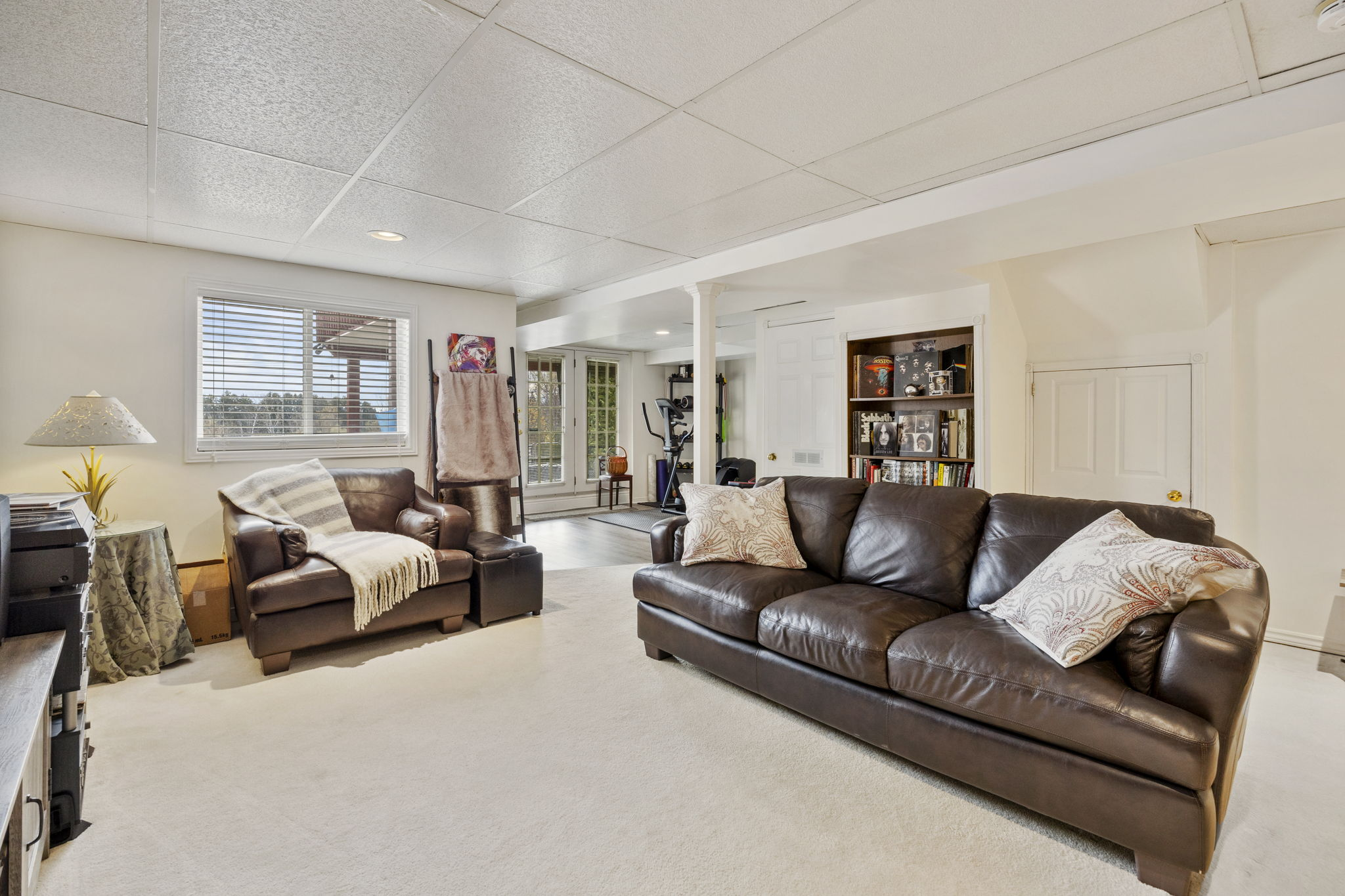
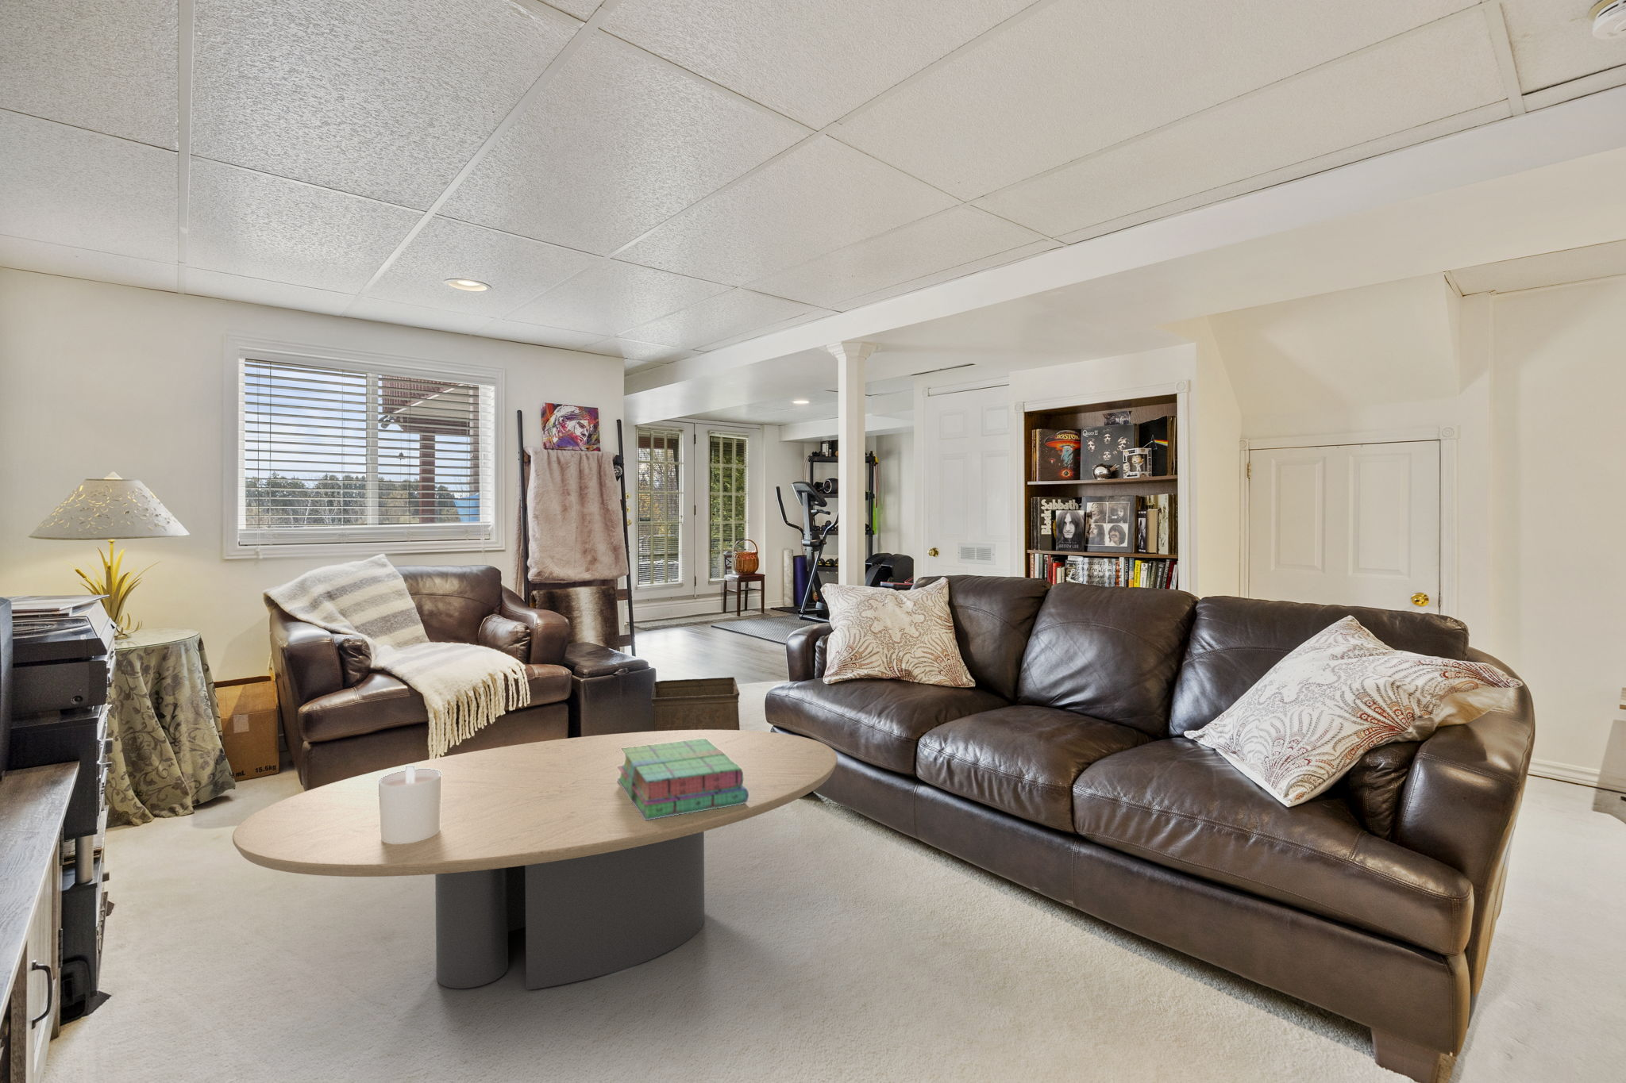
+ coffee table (579, 862)
+ candle (411, 799)
+ storage bin (696, 718)
+ stack of books (679, 772)
